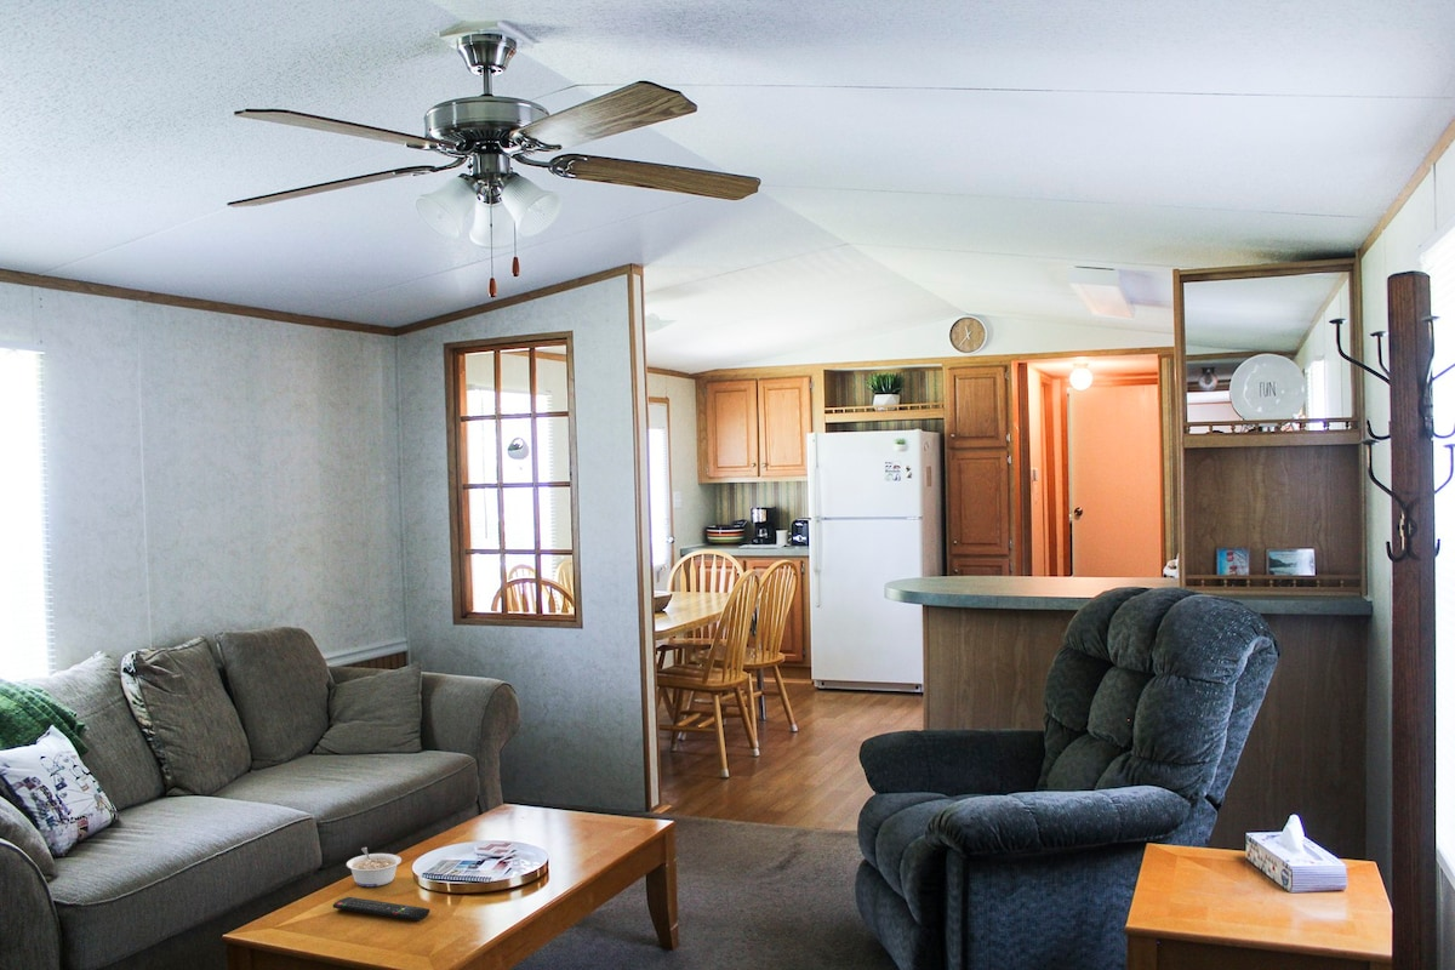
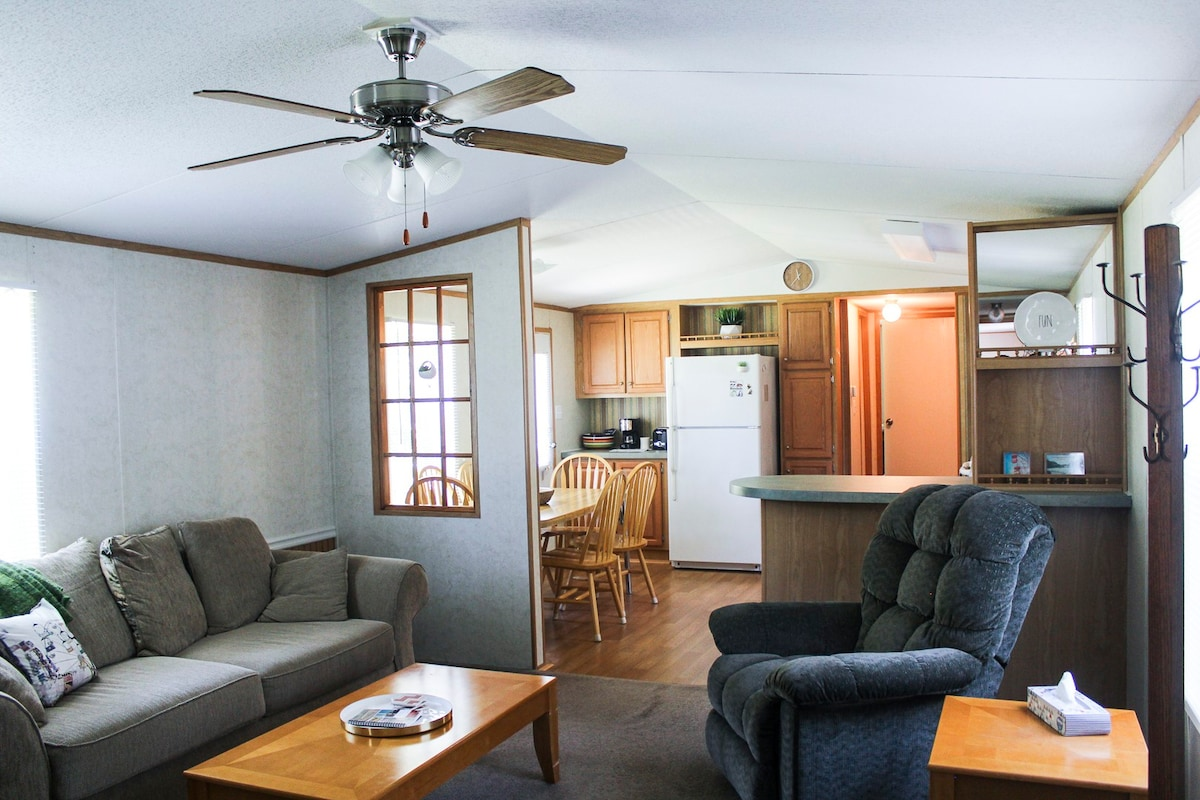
- remote control (380, 909)
- legume (372, 868)
